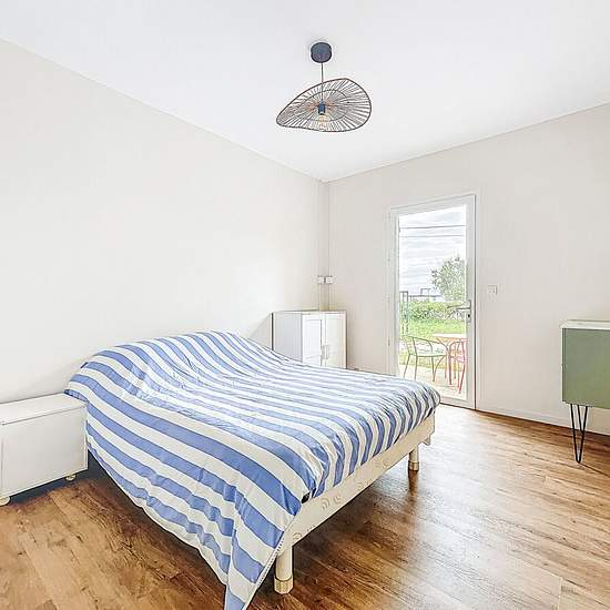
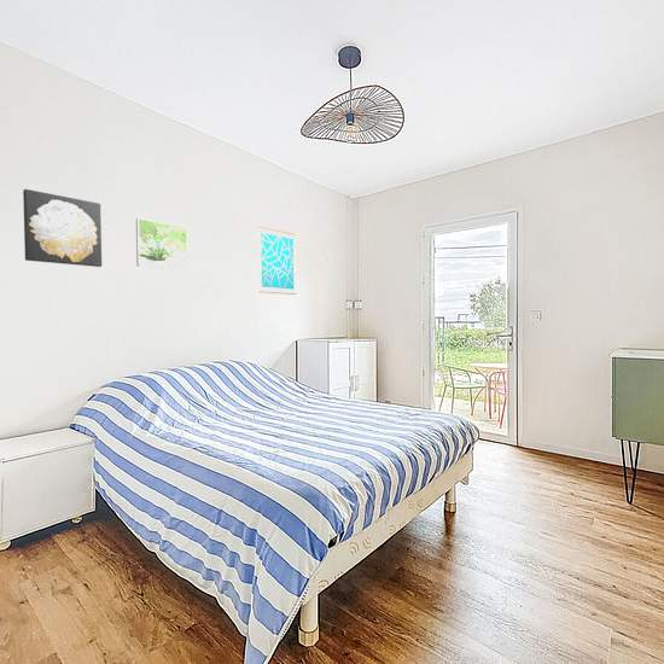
+ wall art (278, 262)
+ wall art (64, 231)
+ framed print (163, 245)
